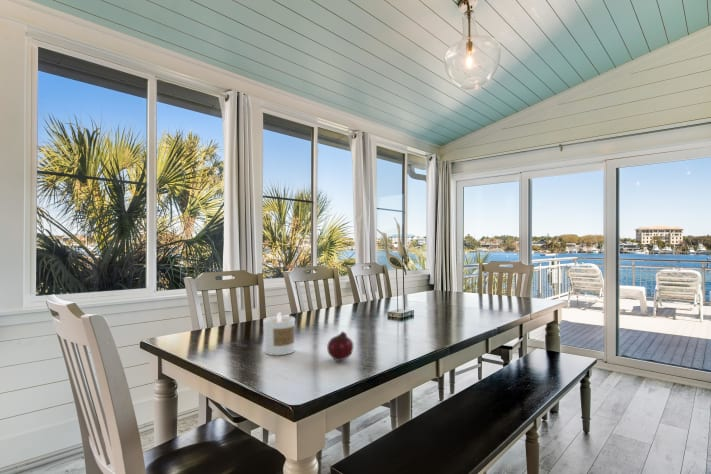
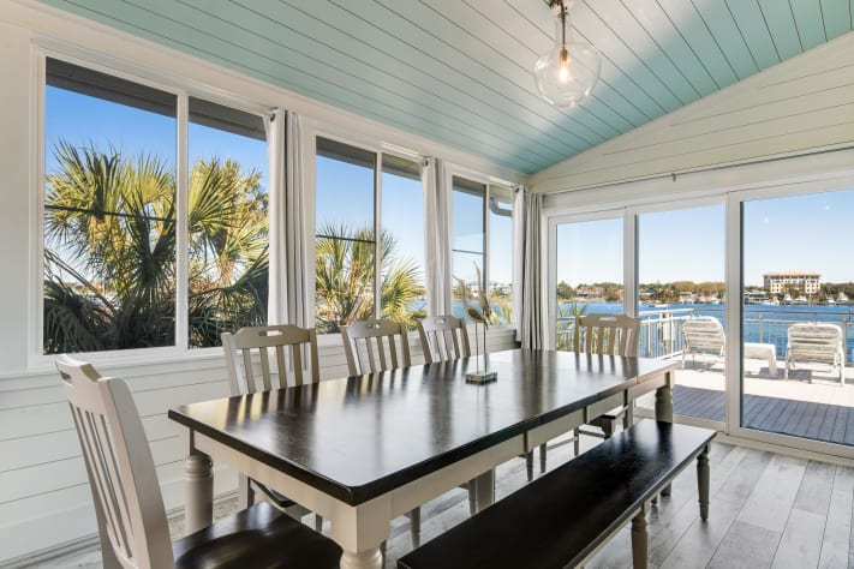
- fruit (340, 346)
- candle (279, 331)
